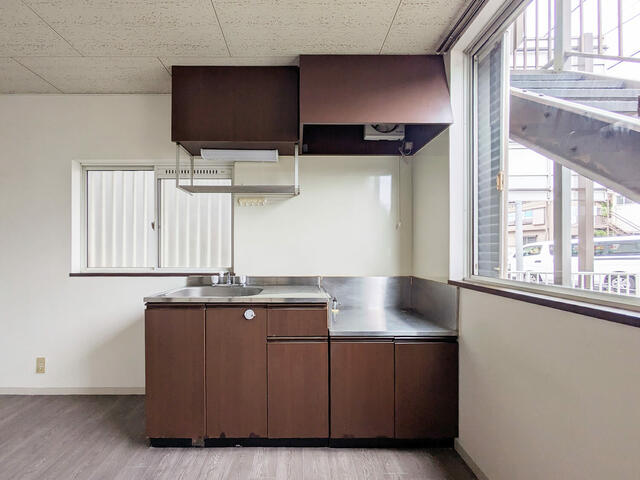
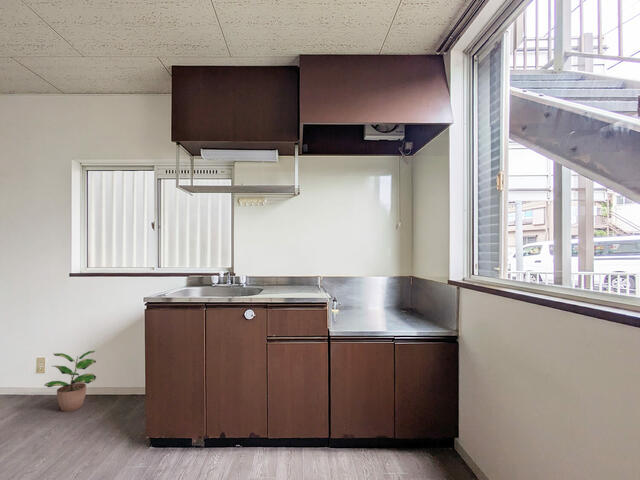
+ potted plant (74, 379)
